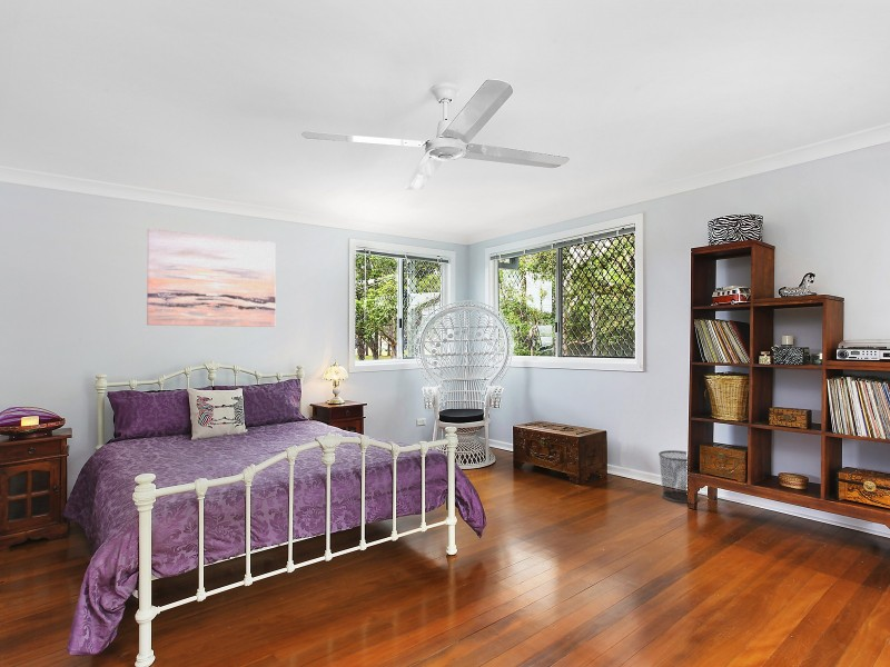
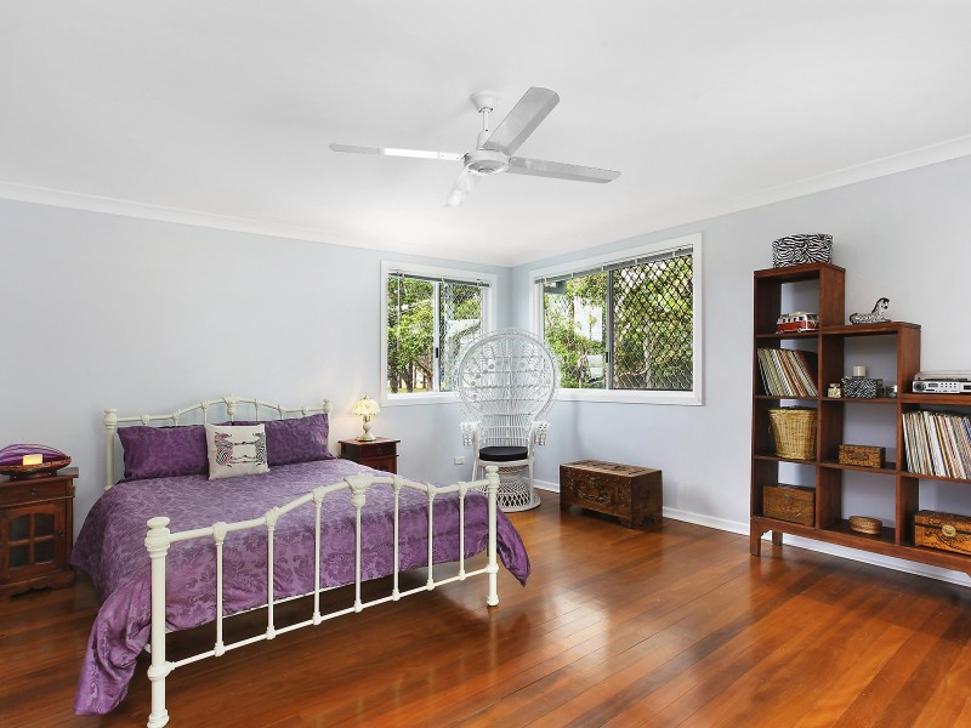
- wall art (215, 280)
- waste bin (679, 476)
